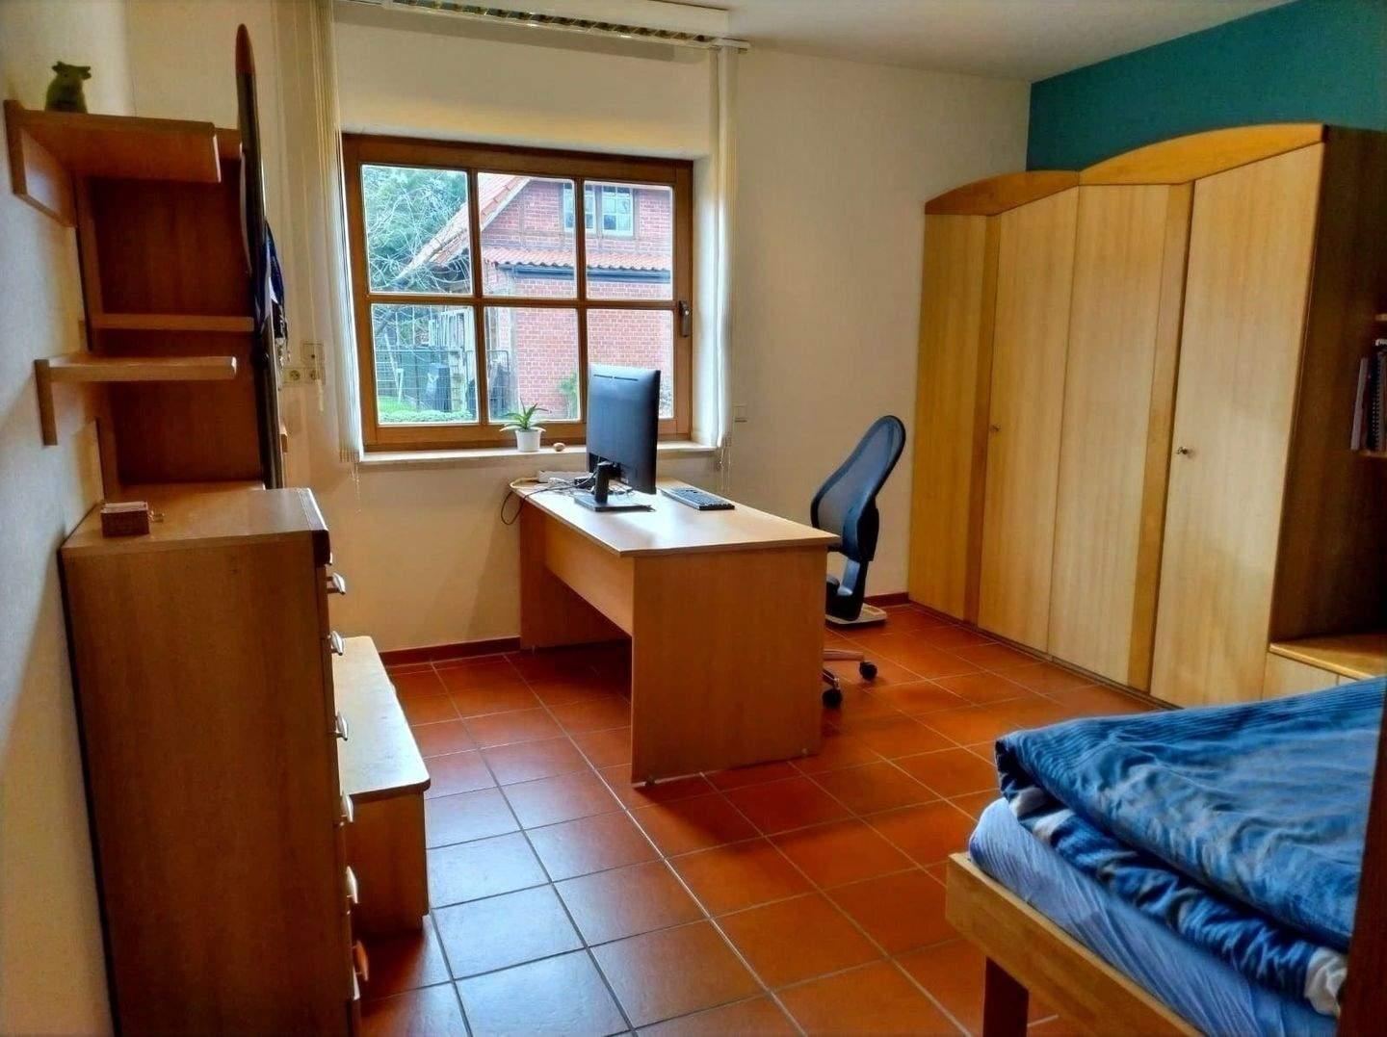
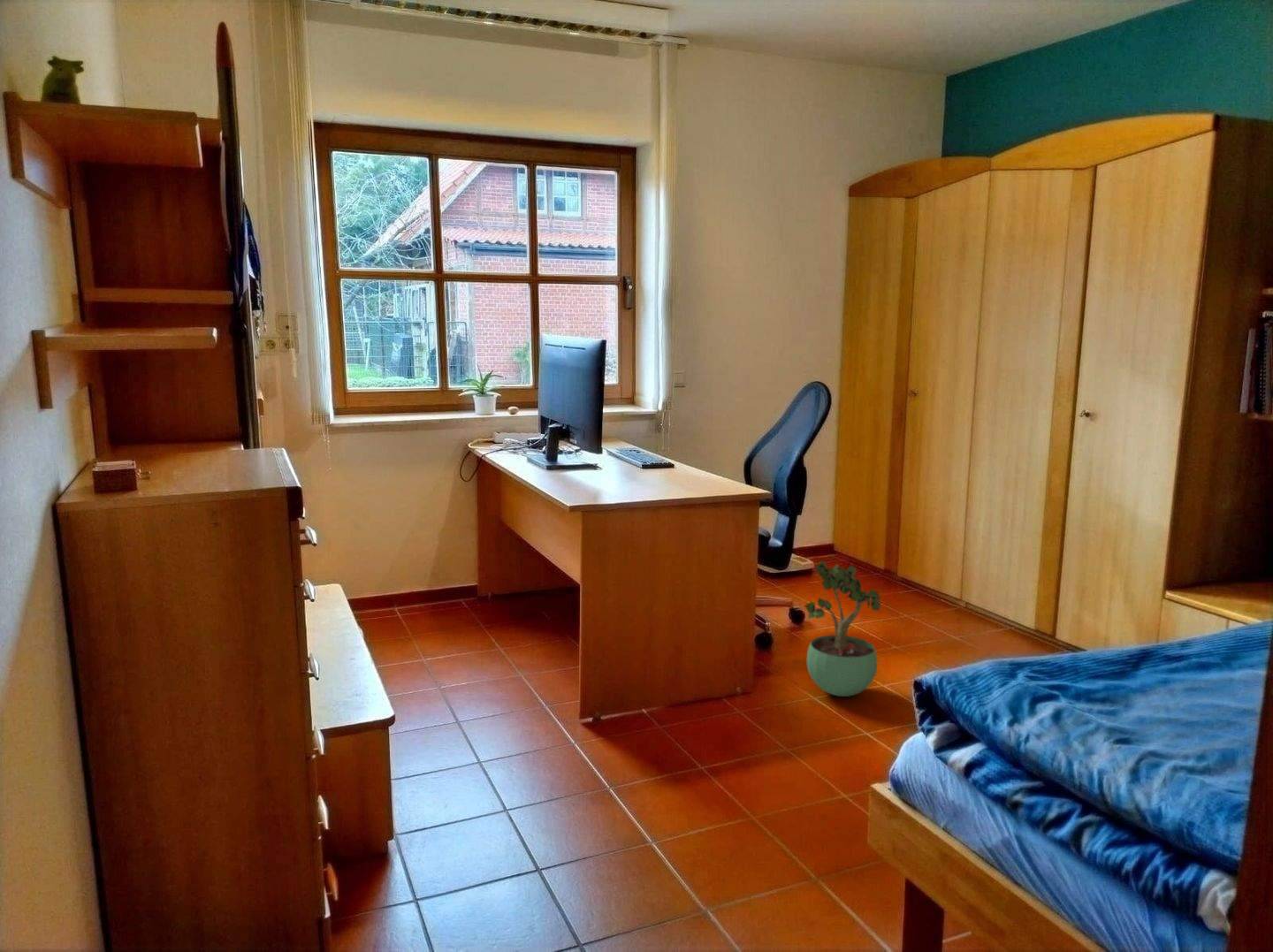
+ potted plant (846, 628)
